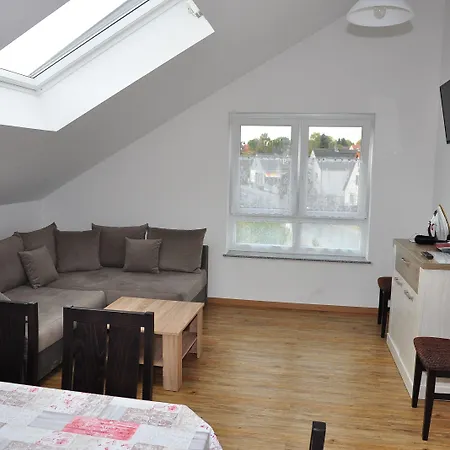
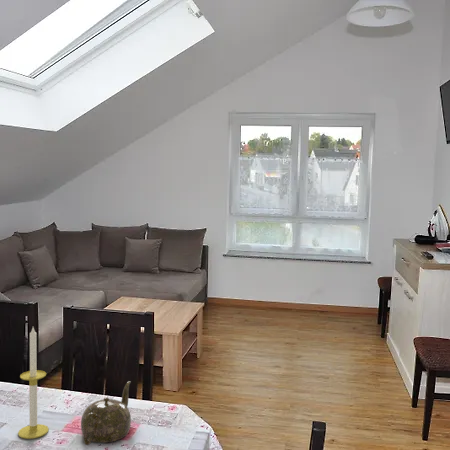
+ candle (33, 379)
+ teapot (108, 412)
